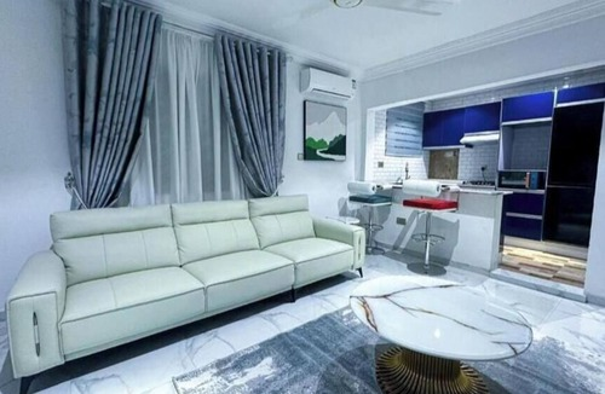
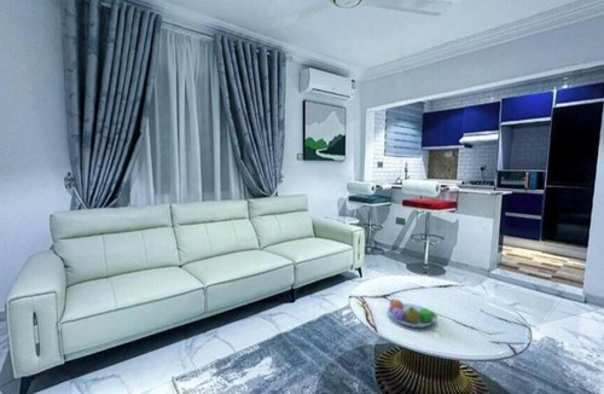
+ fruit bowl (412, 309)
